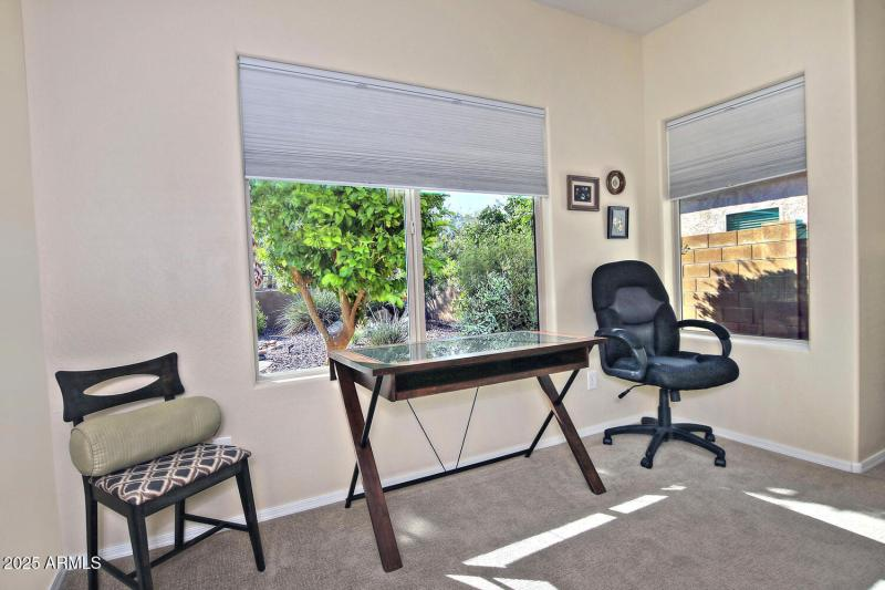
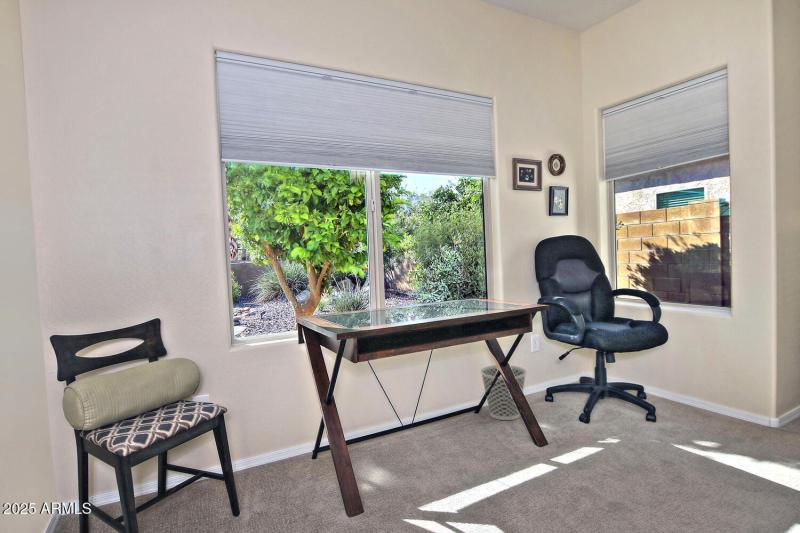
+ wastebasket (503, 392)
